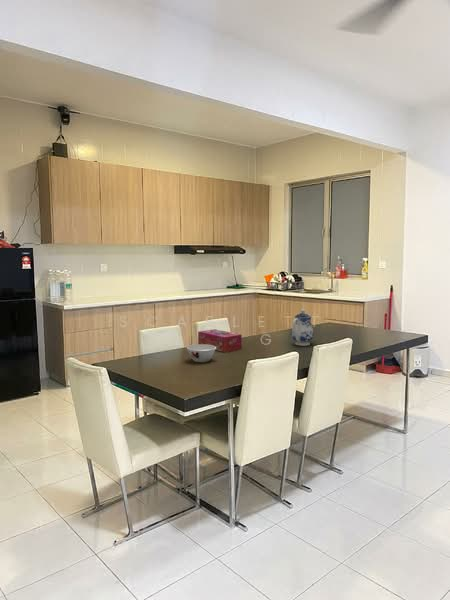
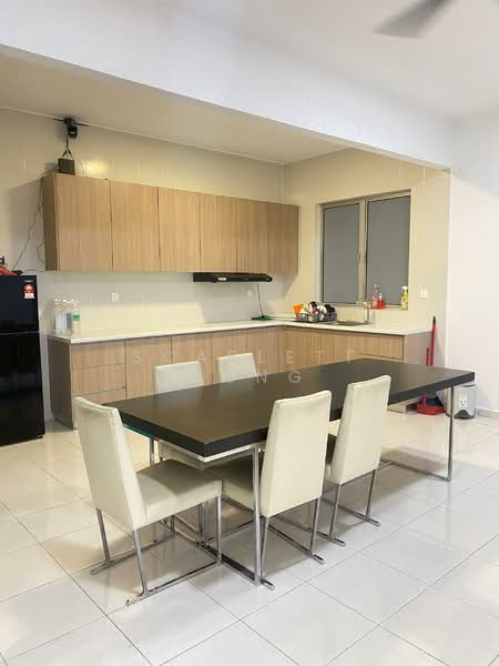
- bowl (201, 353)
- teapot (302, 326)
- tissue box (219, 340)
